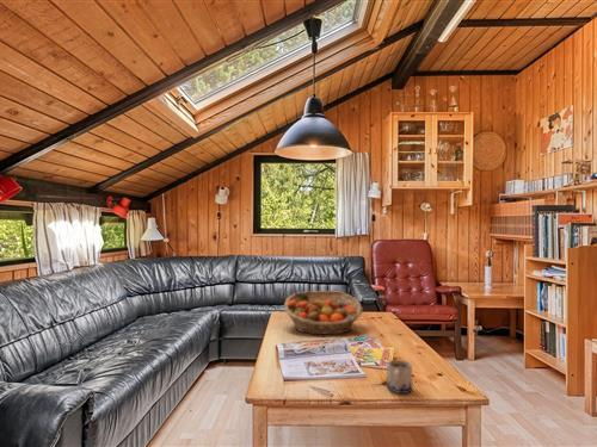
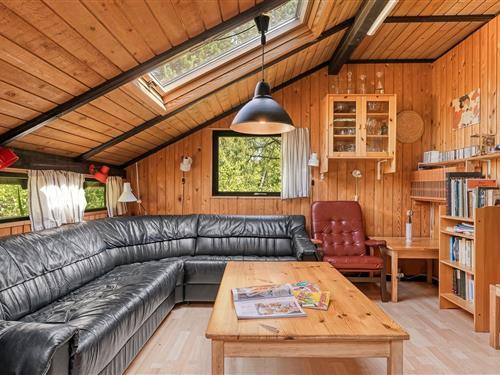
- fruit basket (322, 311)
- mug (399, 377)
